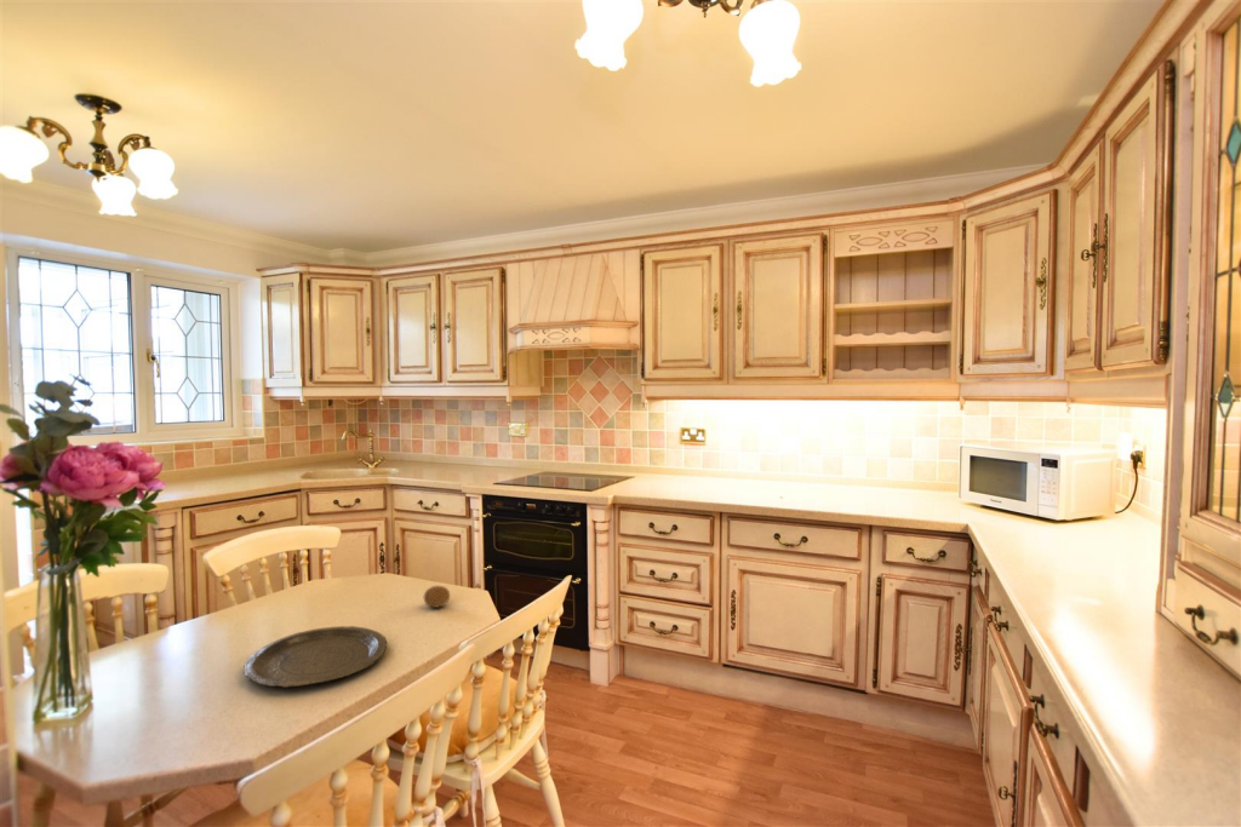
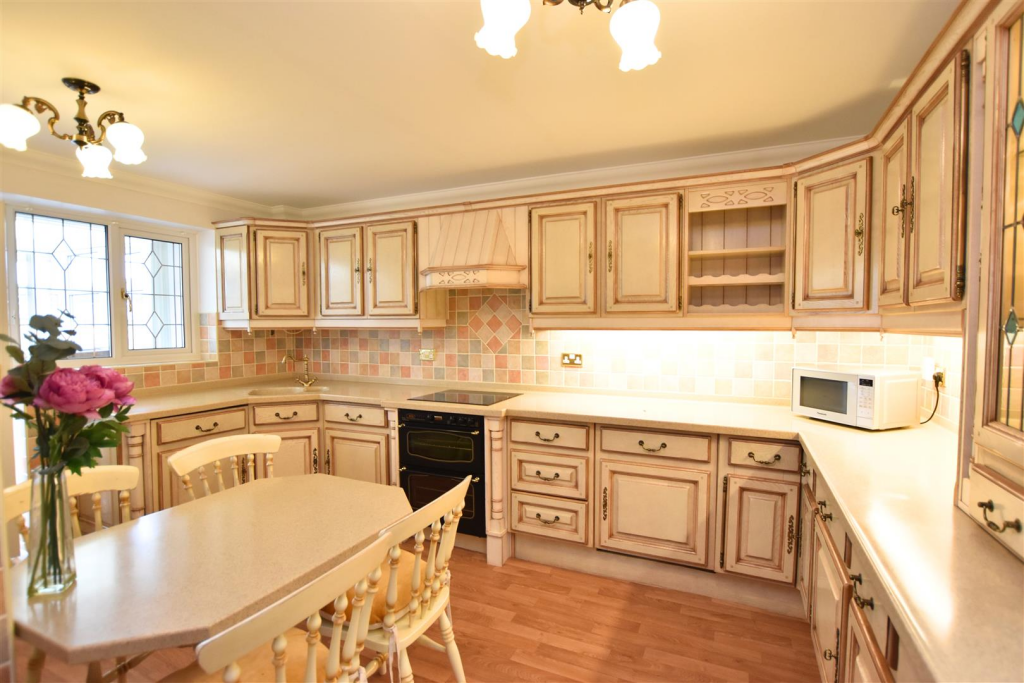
- plate (319, 655)
- fruit (436, 596)
